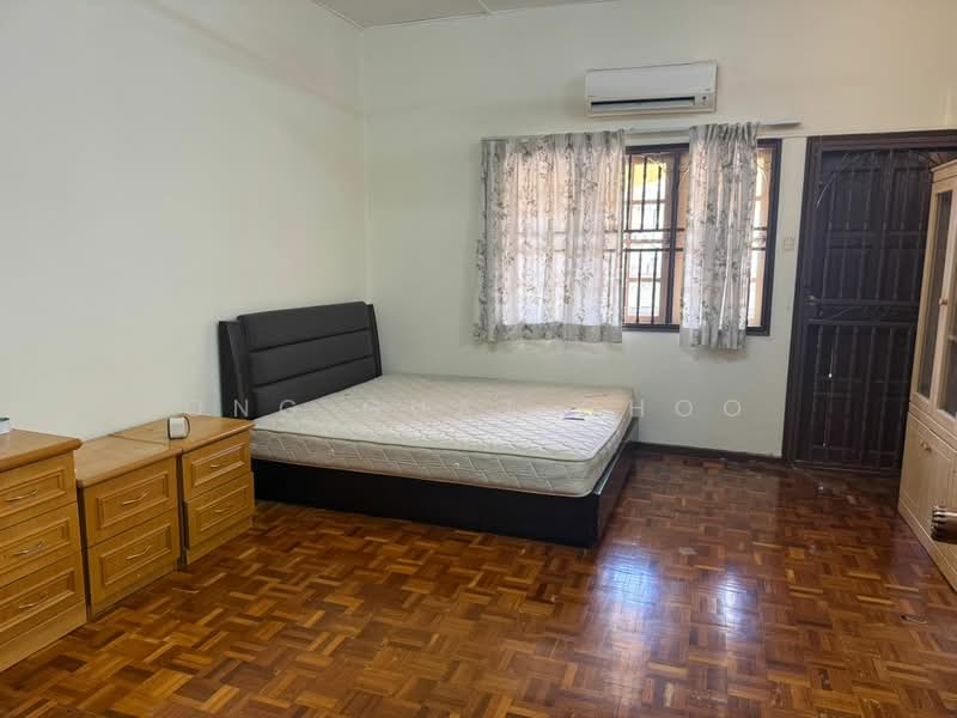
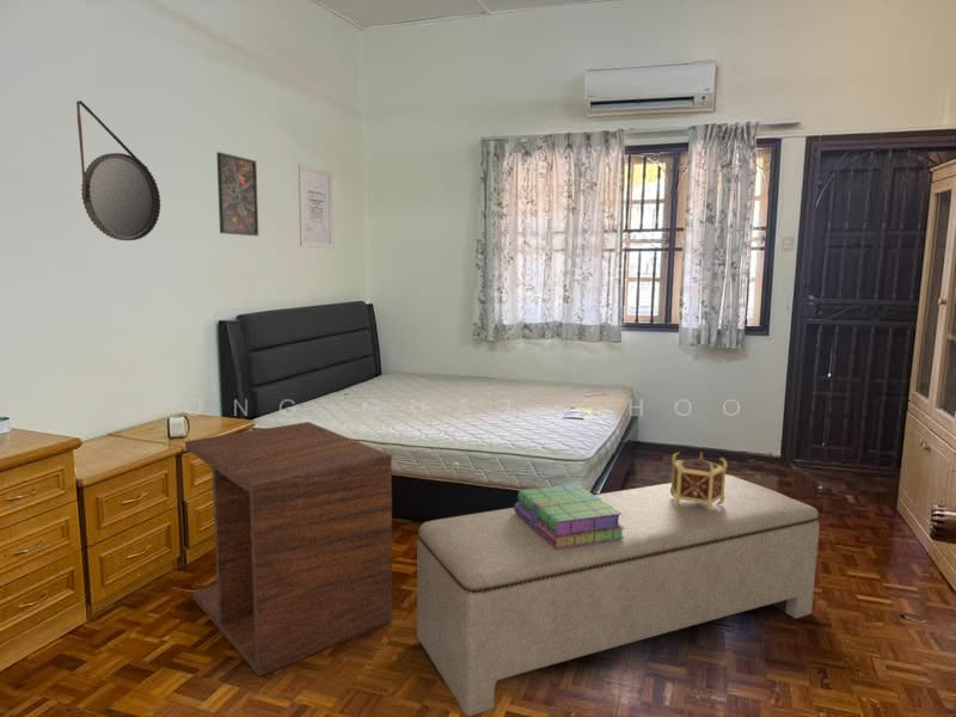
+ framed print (238, 196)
+ side table (287, 529)
+ wall art (315, 208)
+ bench (624, 569)
+ decorative box (697, 479)
+ home mirror (121, 176)
+ stack of books (566, 513)
